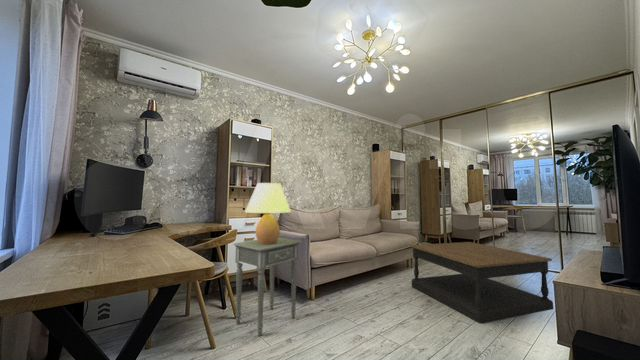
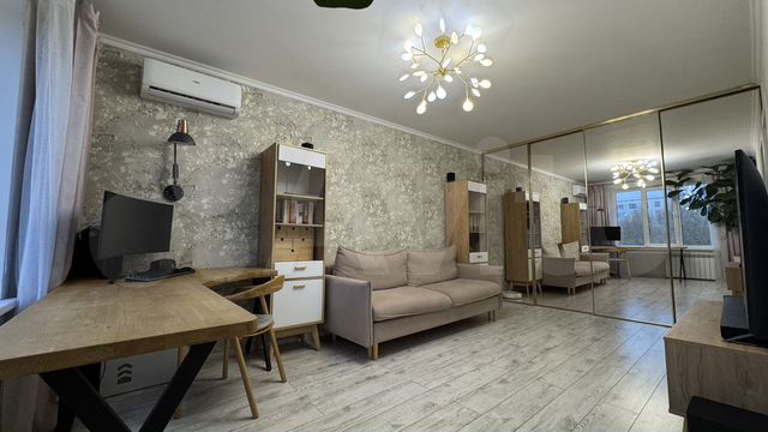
- table lamp (268, 212)
- side table (270, 281)
- coffee table (473, 273)
